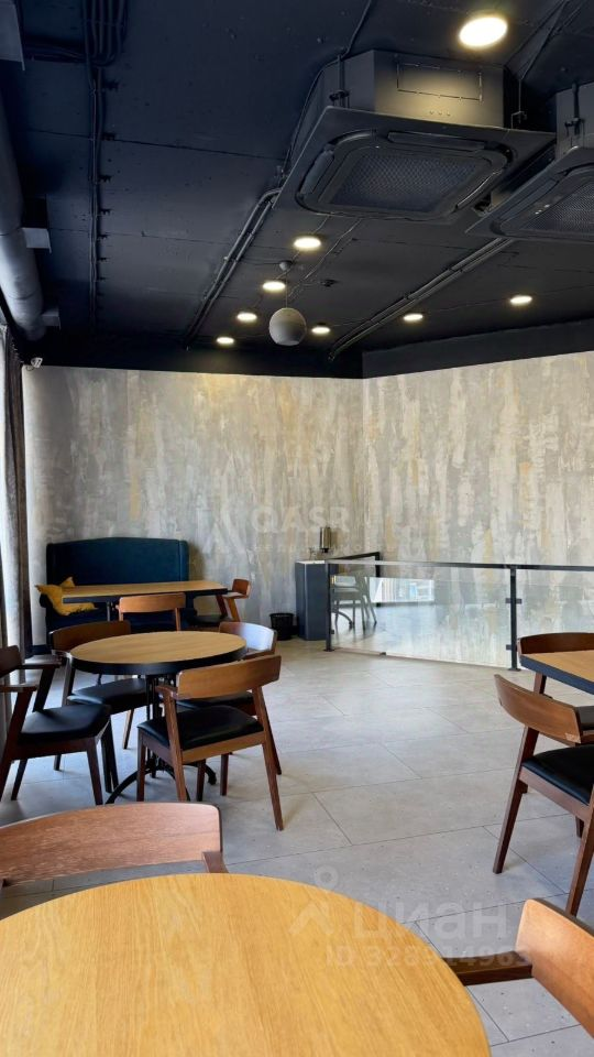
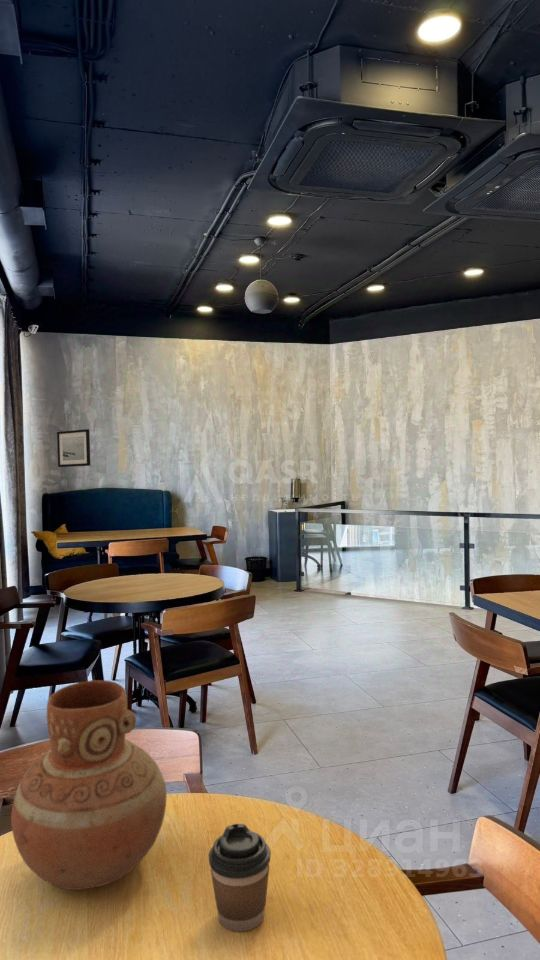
+ wall art (73, 448)
+ coffee cup (240, 874)
+ vase (90, 777)
